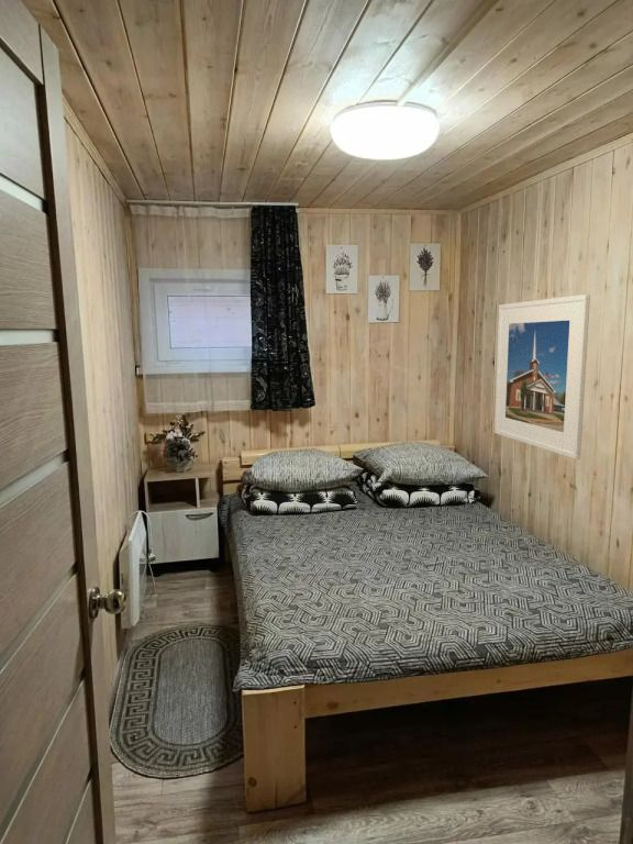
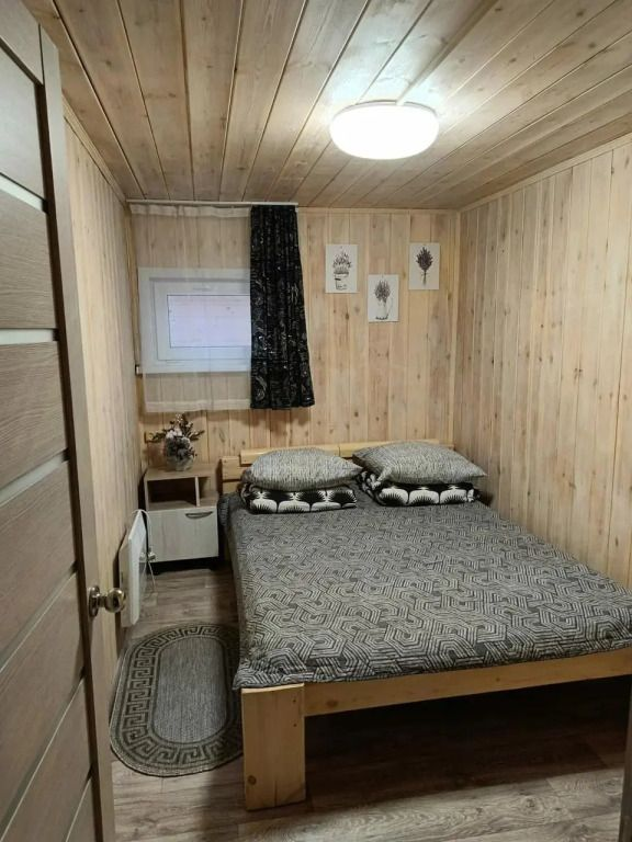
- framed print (535, 374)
